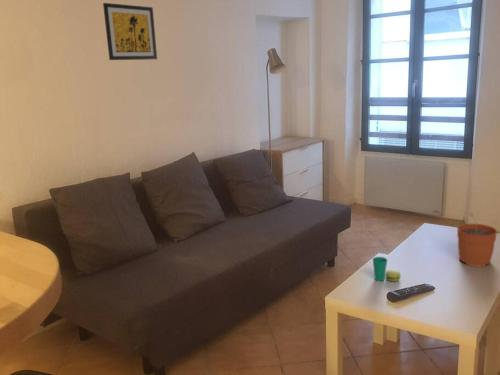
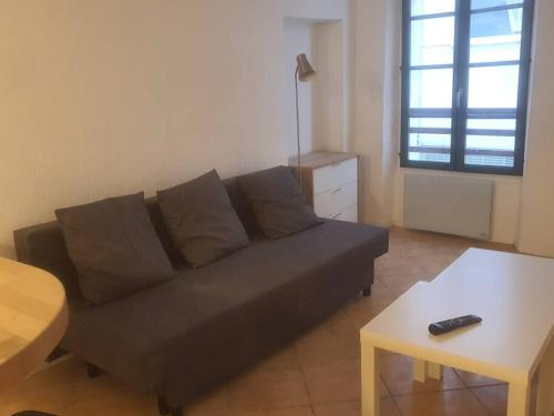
- wall art (131, 32)
- cup (385, 269)
- plant pot (476, 237)
